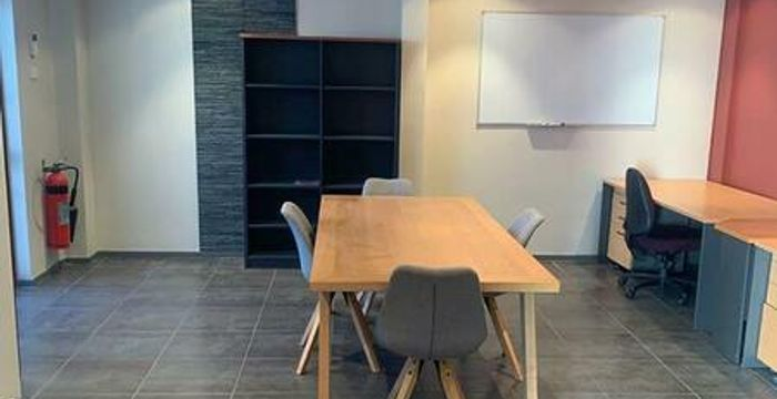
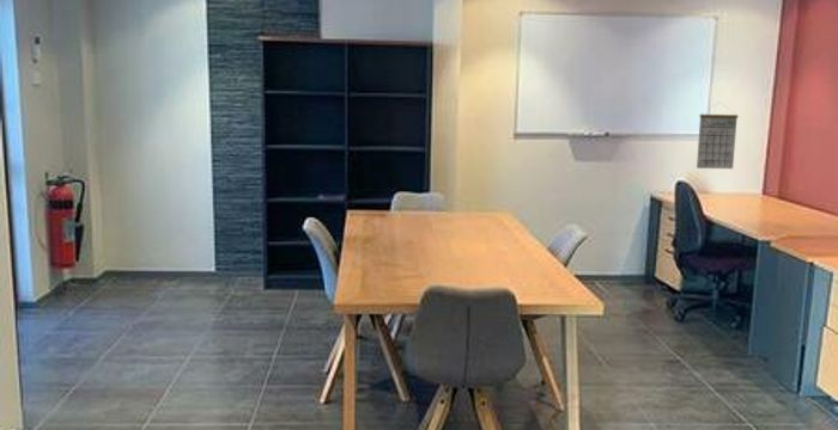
+ calendar (717, 135)
